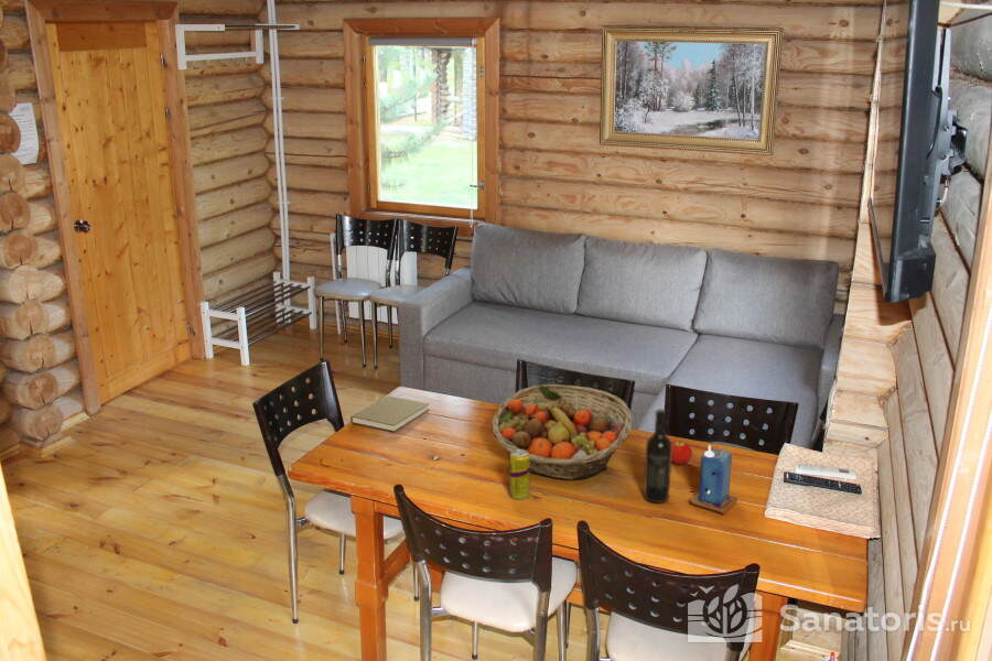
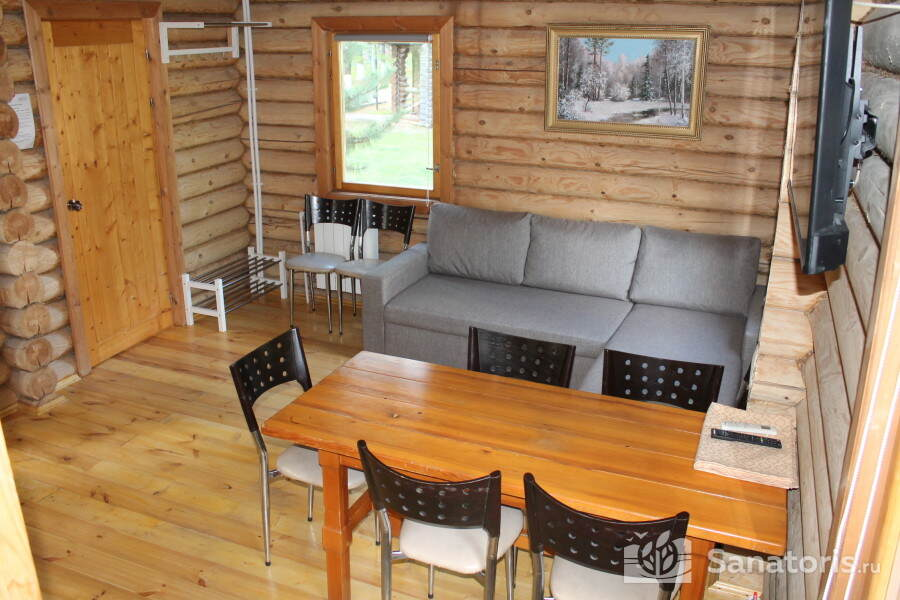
- candle (715, 475)
- wine bottle (658, 455)
- beverage can (519, 474)
- fruit basket (561, 431)
- book (390, 412)
- fruit (679, 452)
